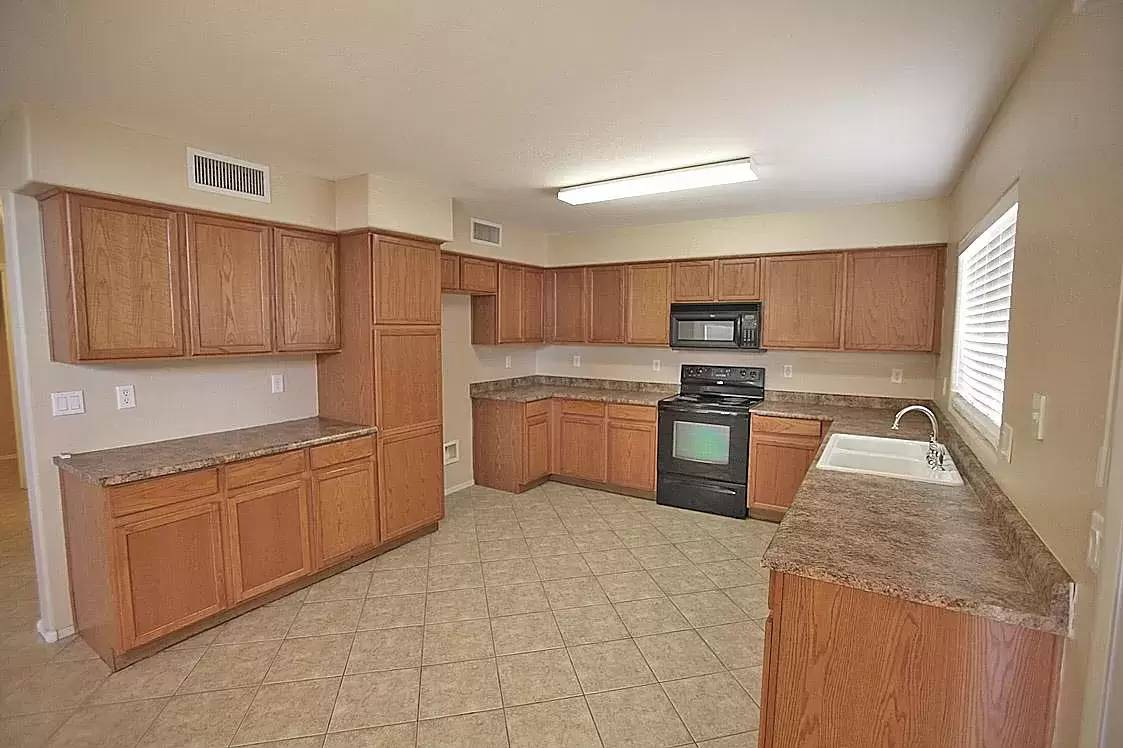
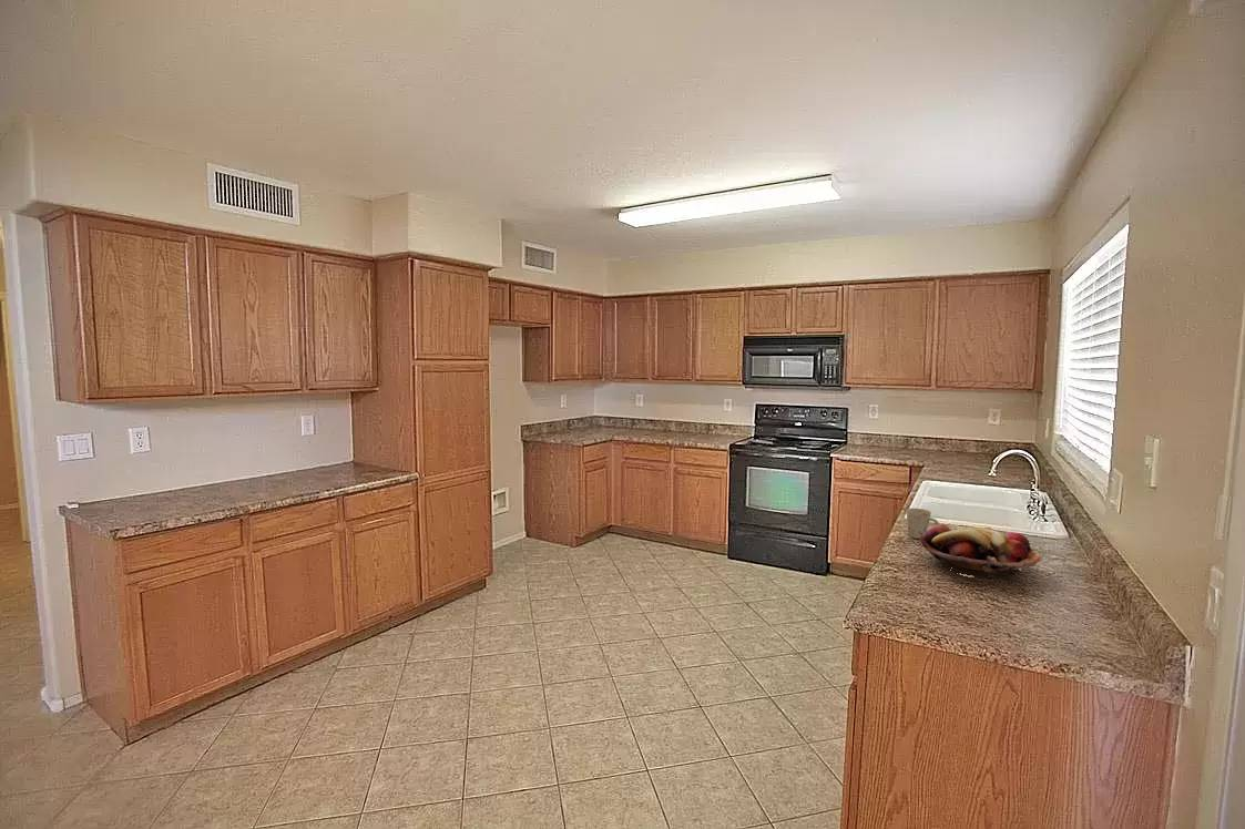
+ mug (923, 524)
+ fruit basket (979, 546)
